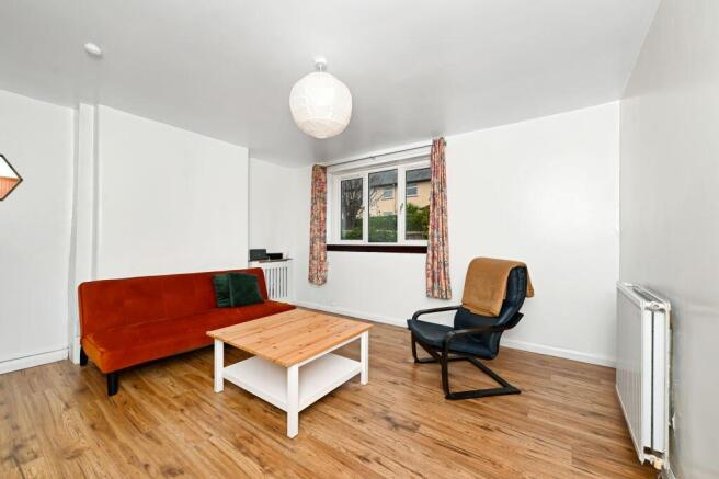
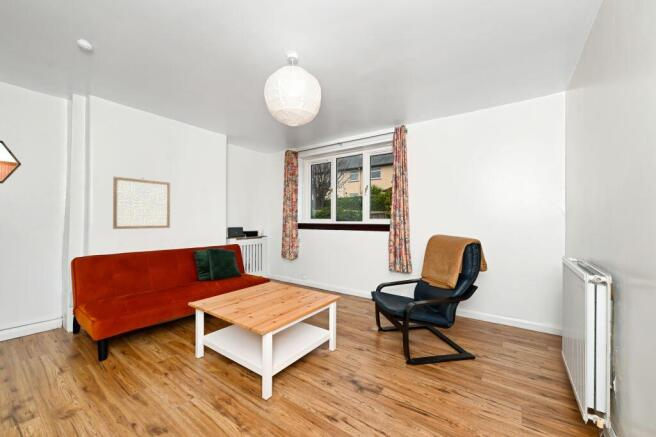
+ wall art (143, 202)
